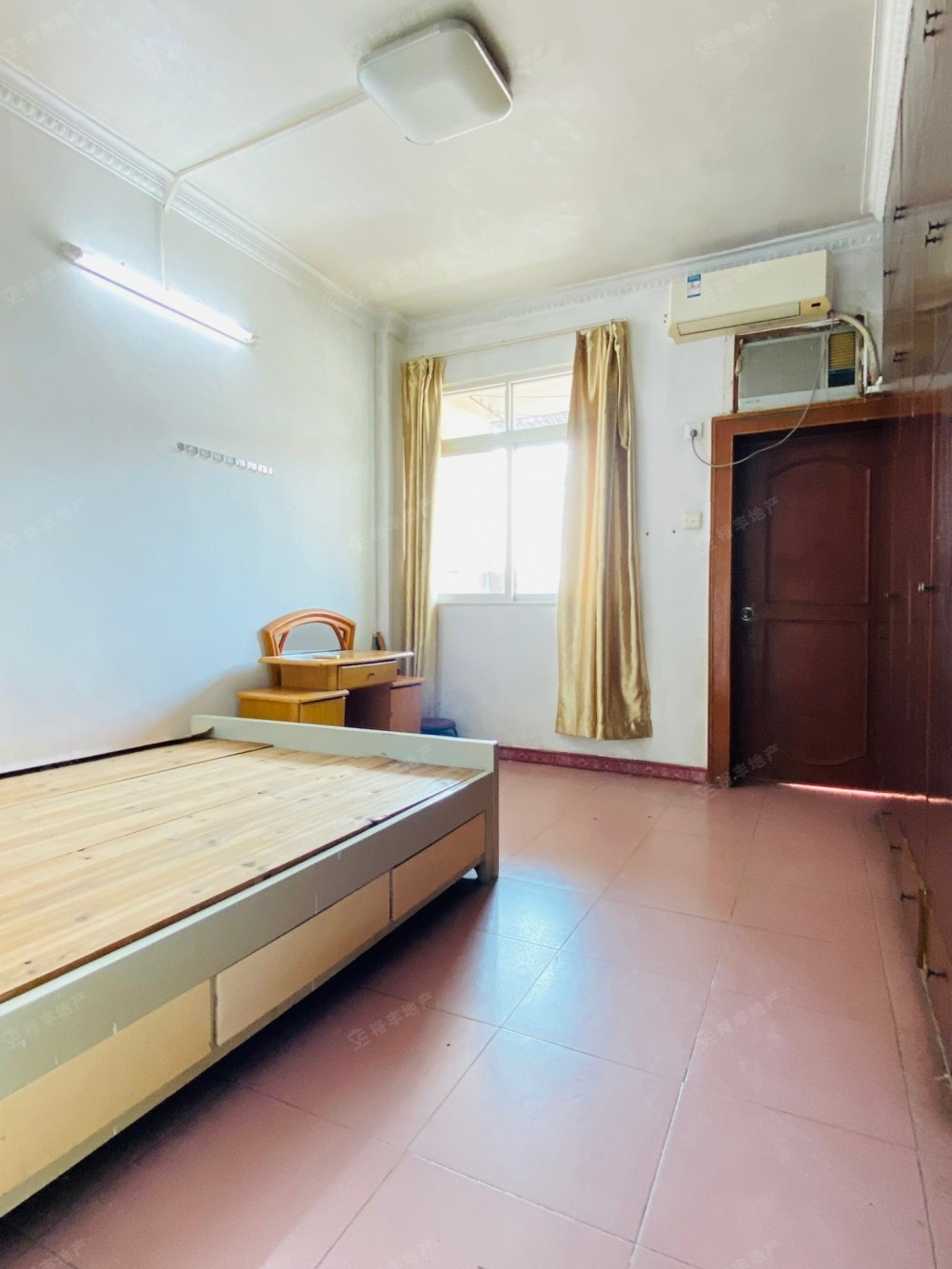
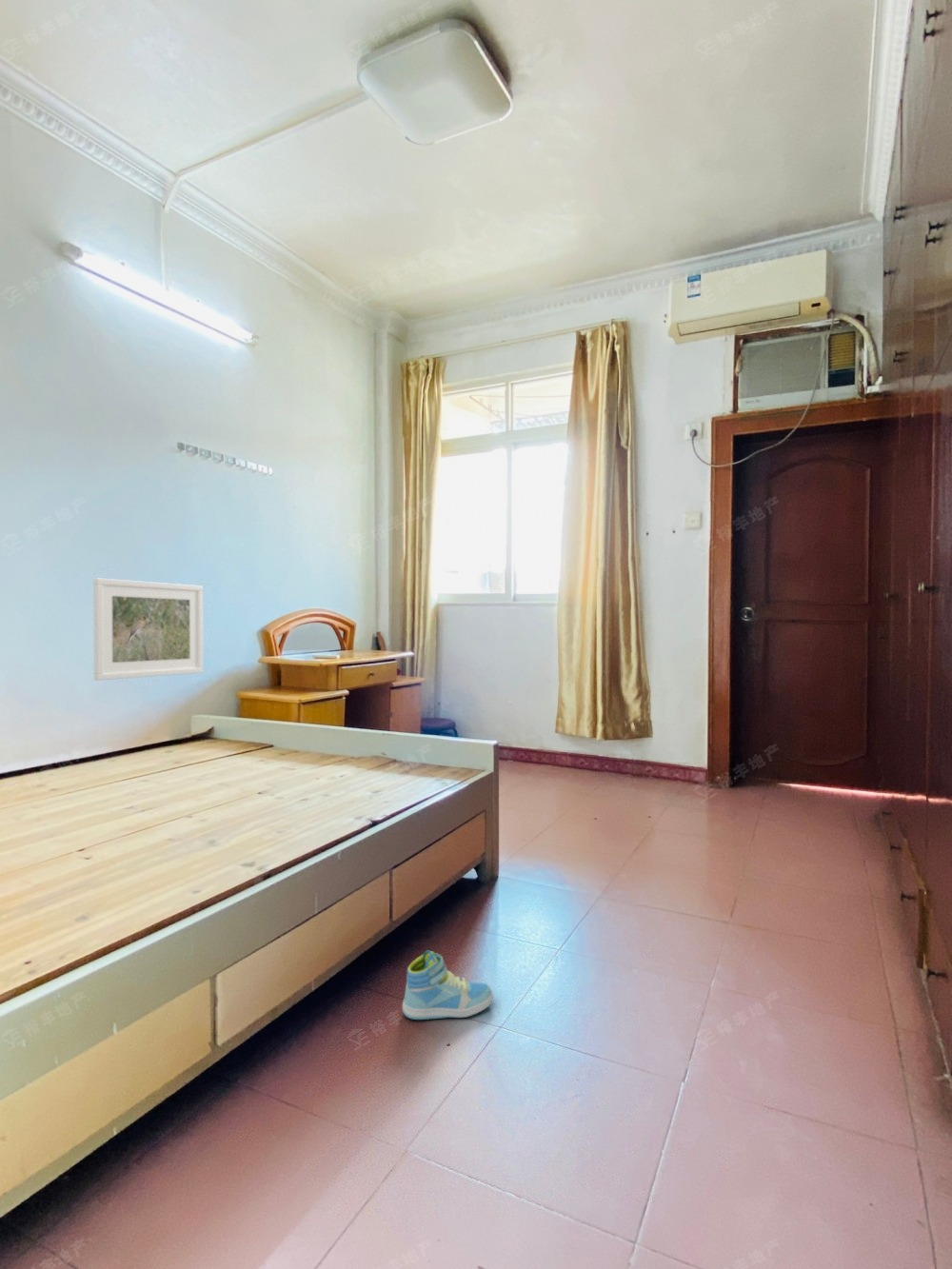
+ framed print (152, 629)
+ sneaker (448, 980)
